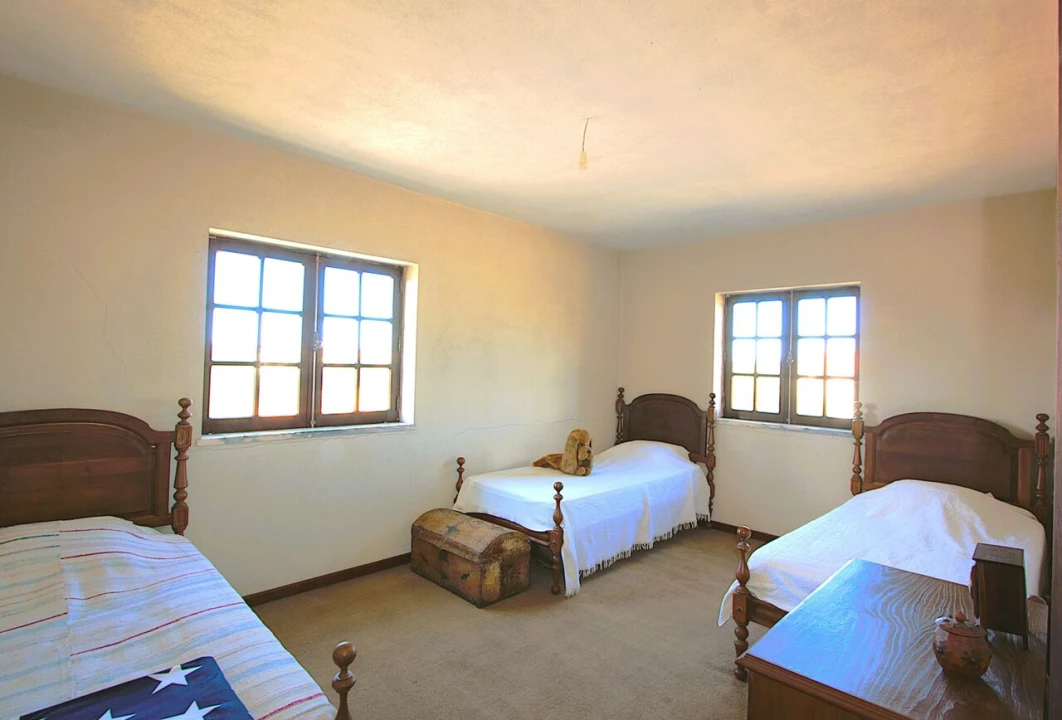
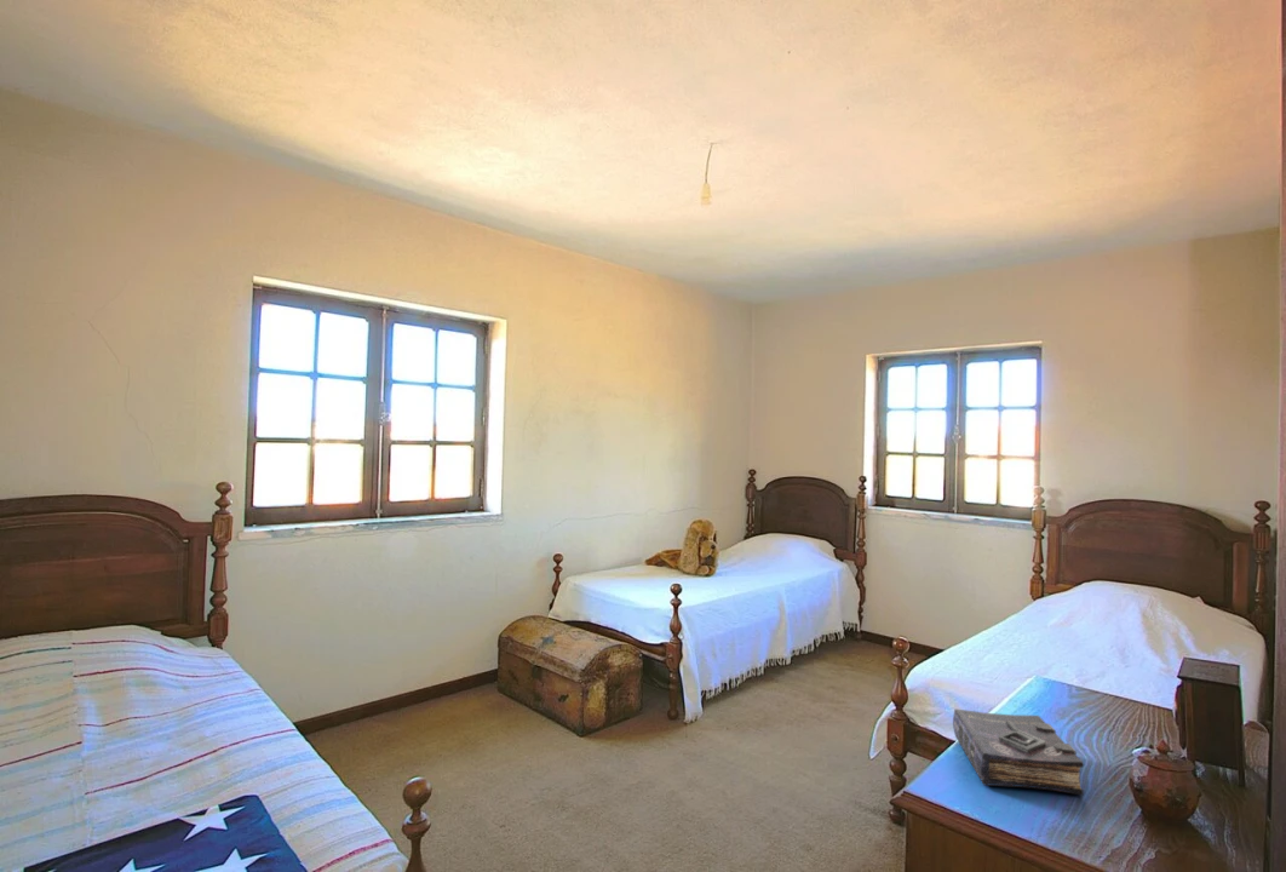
+ book (1011, 746)
